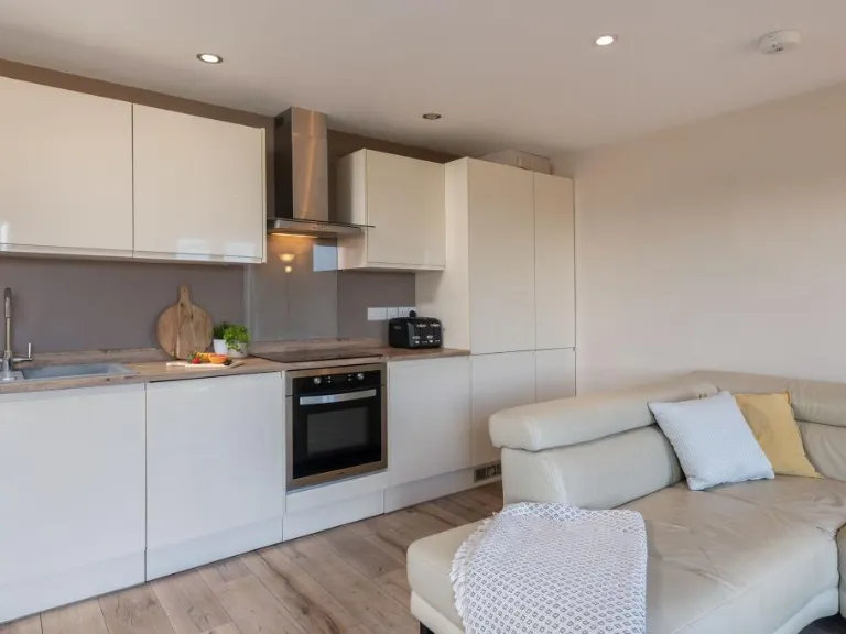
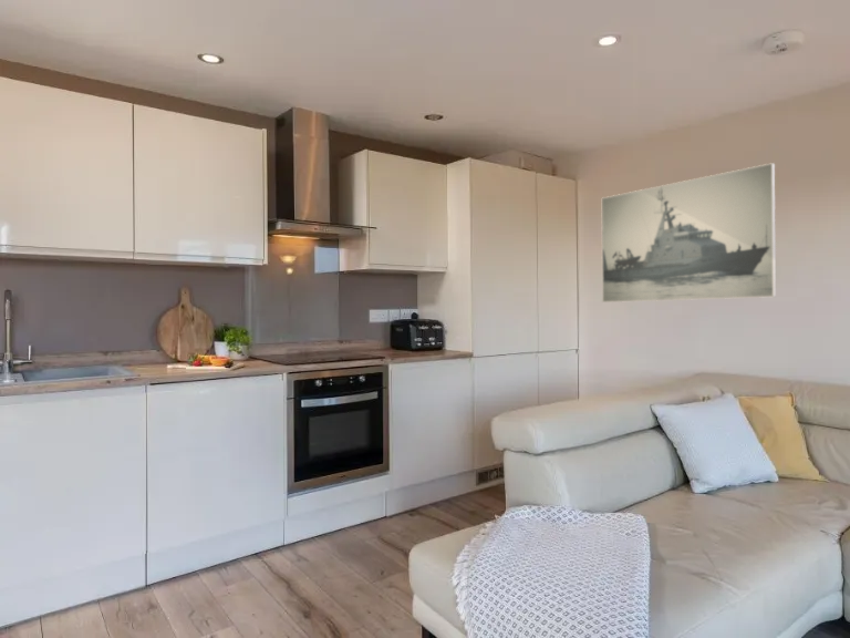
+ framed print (677, 241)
